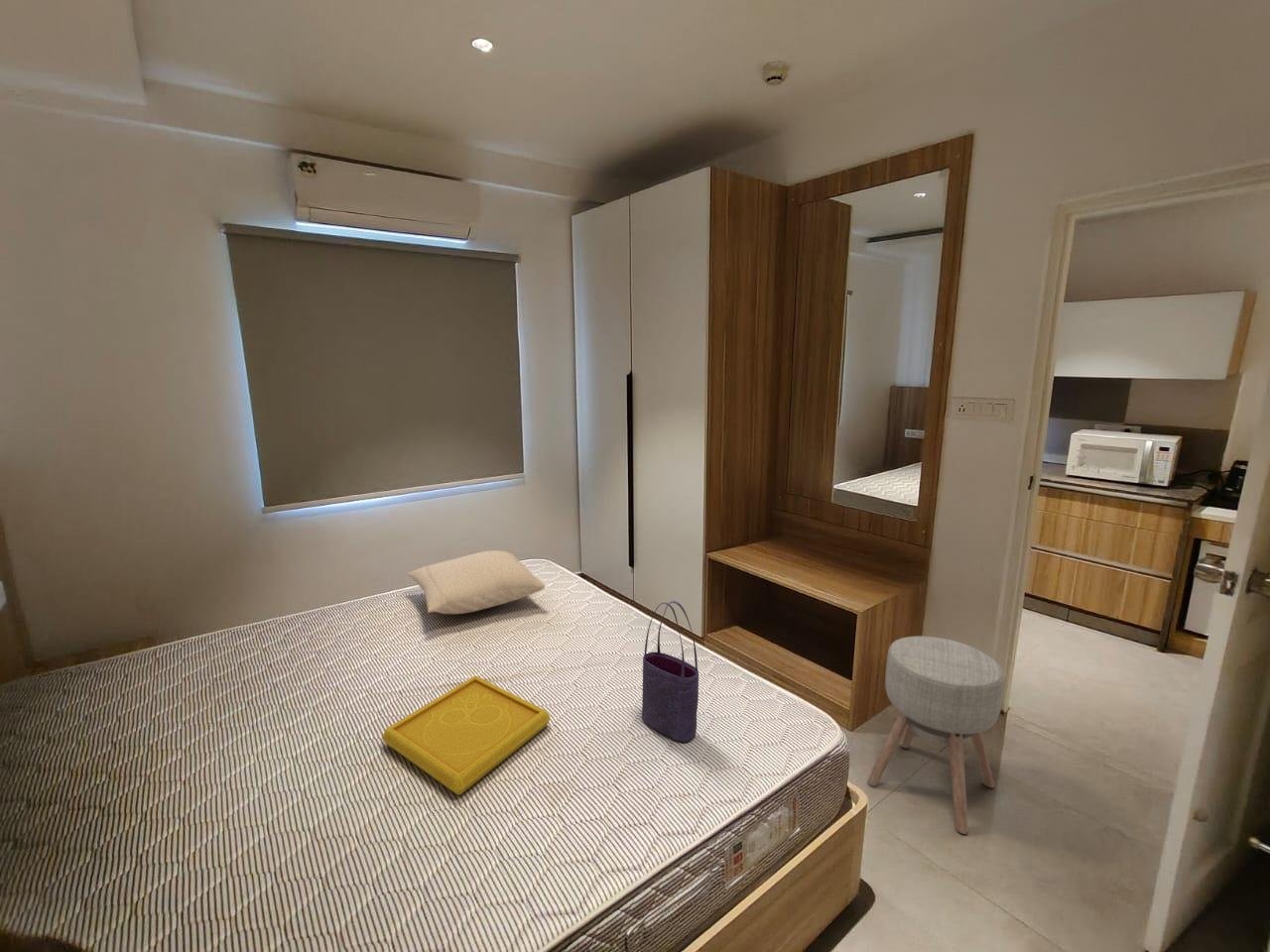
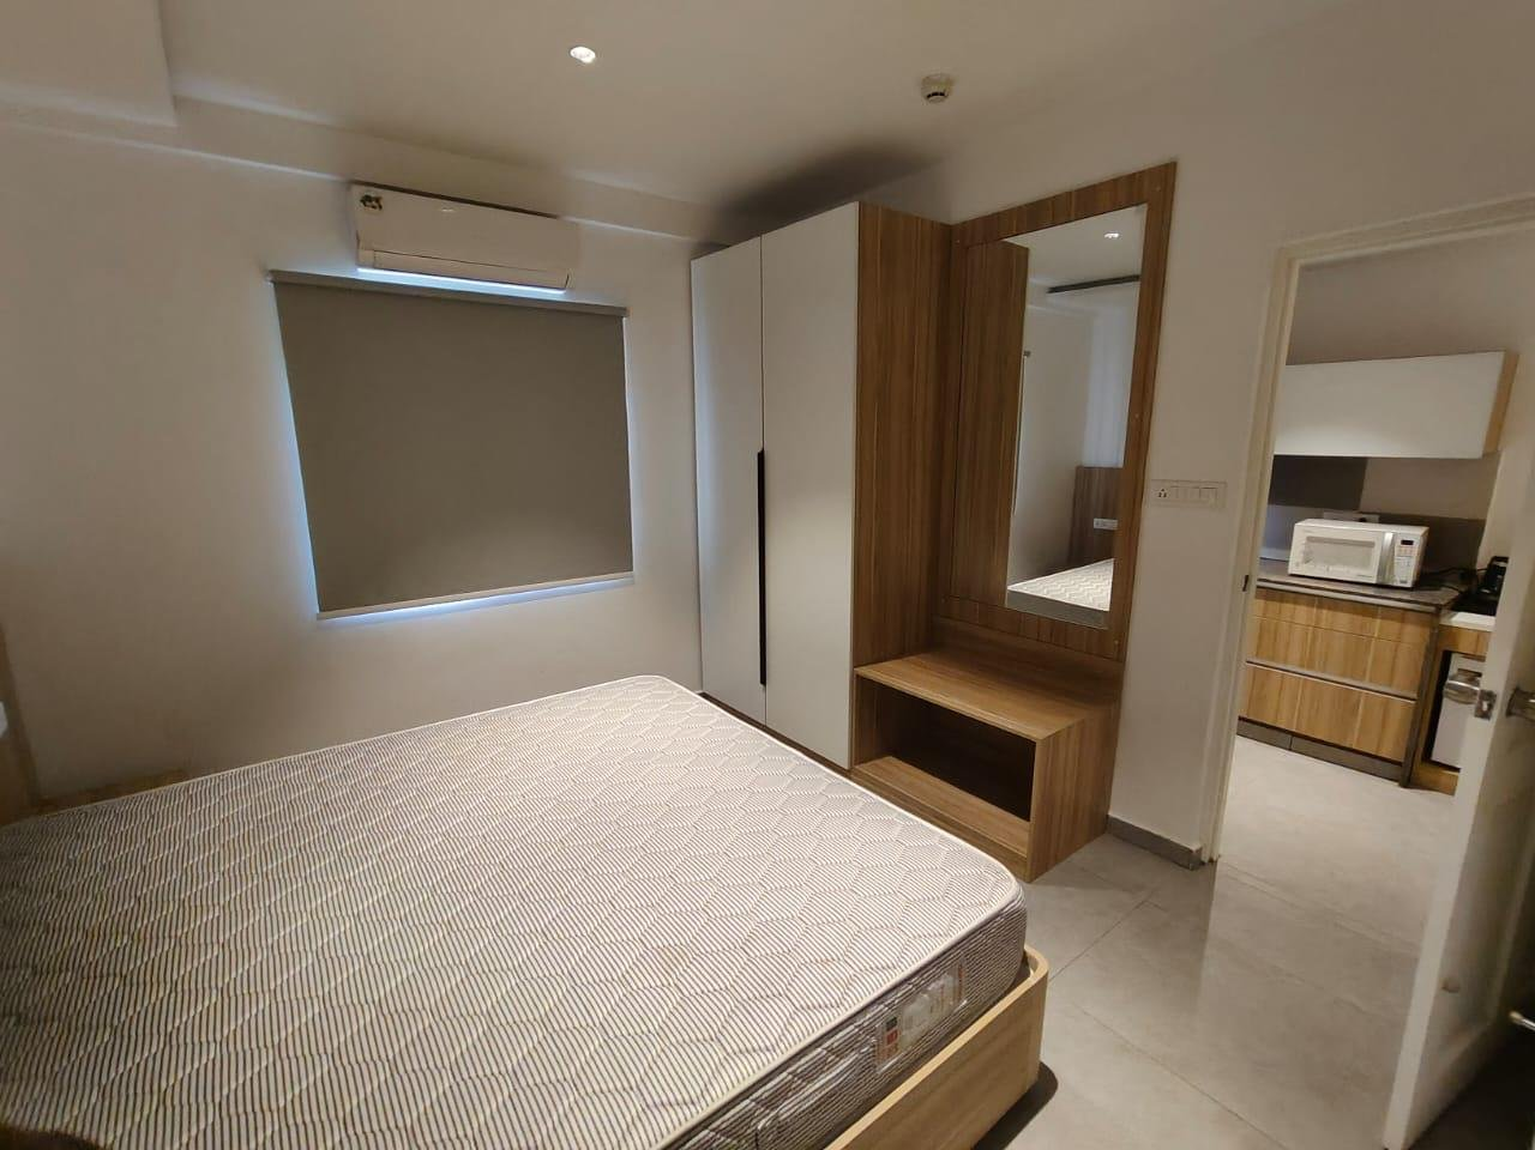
- ottoman (937, 721)
- pillow (474, 580)
- serving tray (468, 727)
- tote bag (670, 665)
